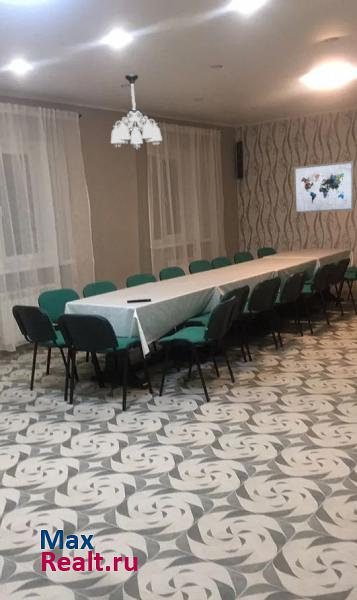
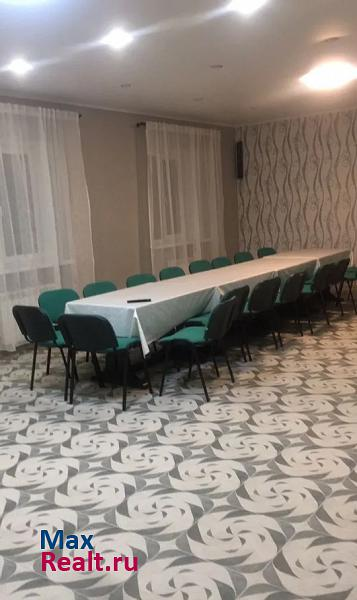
- chandelier (134, 113)
- wall art (322, 188)
